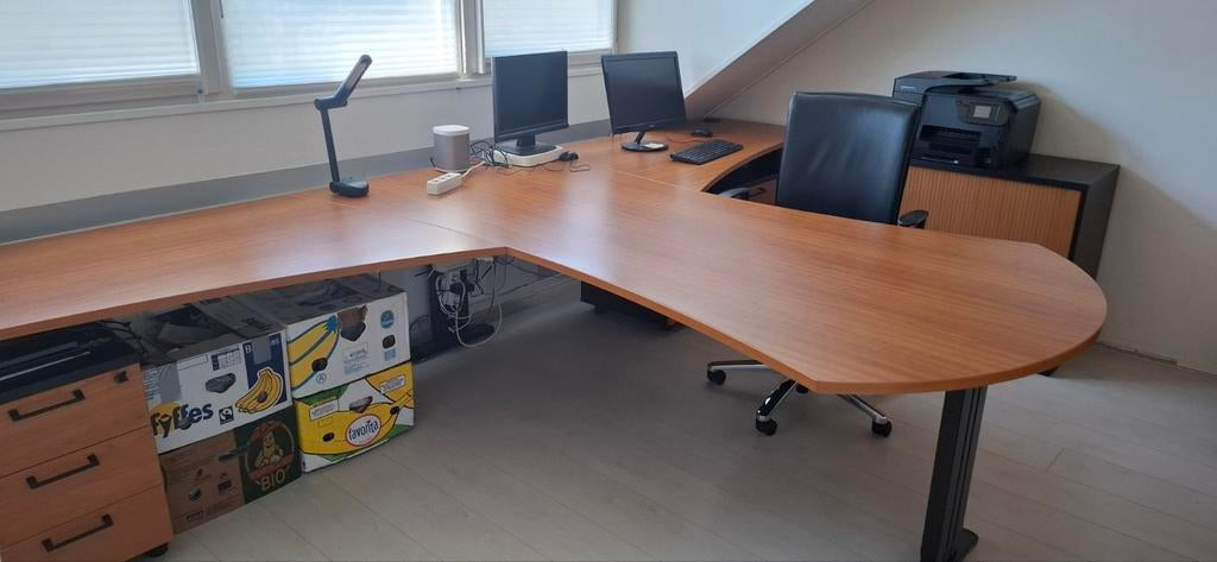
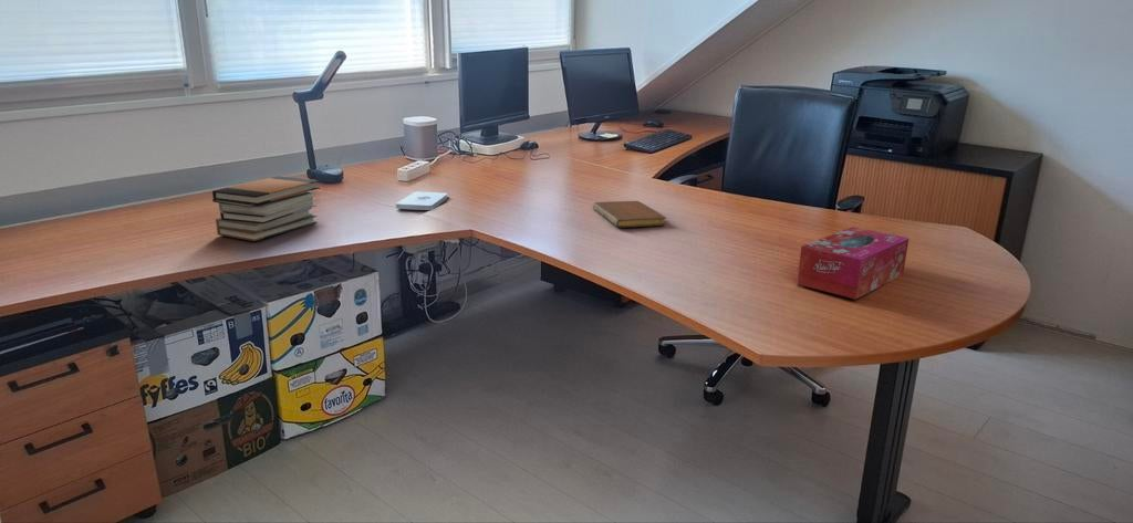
+ book stack (269, 207)
+ notepad (423, 200)
+ notebook (627, 212)
+ tissue box (853, 260)
